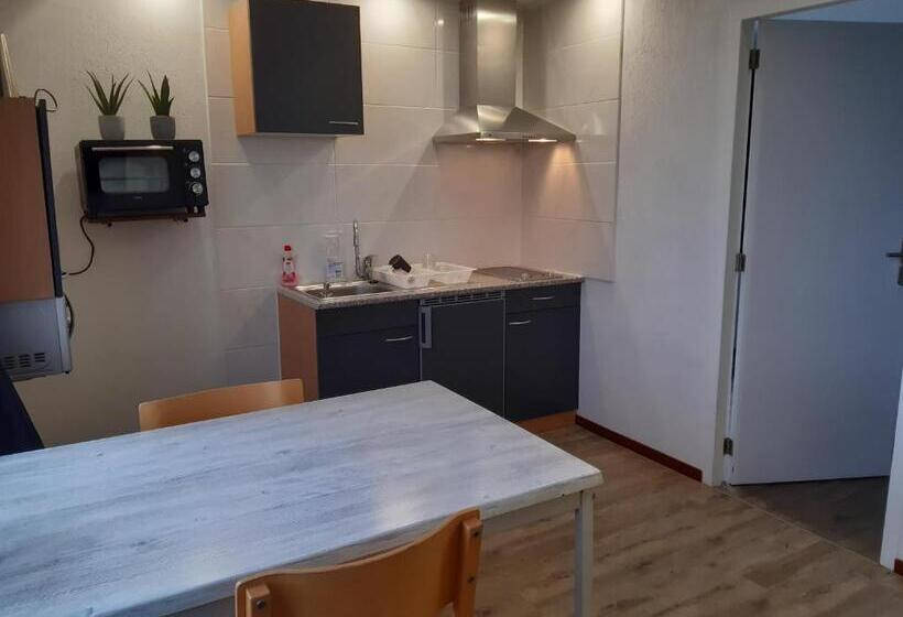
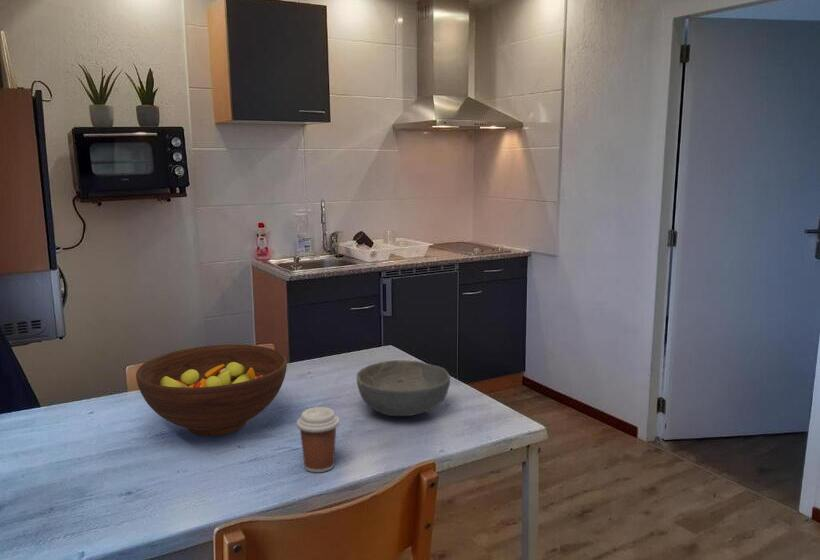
+ bowl (403, 392)
+ fruit bowl (215, 395)
+ coffee cup (318, 439)
